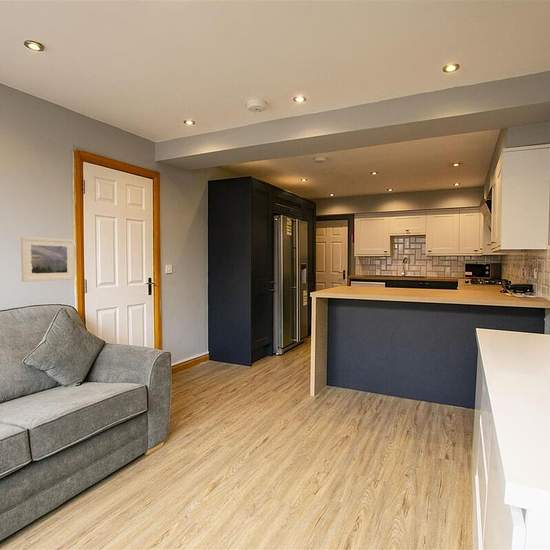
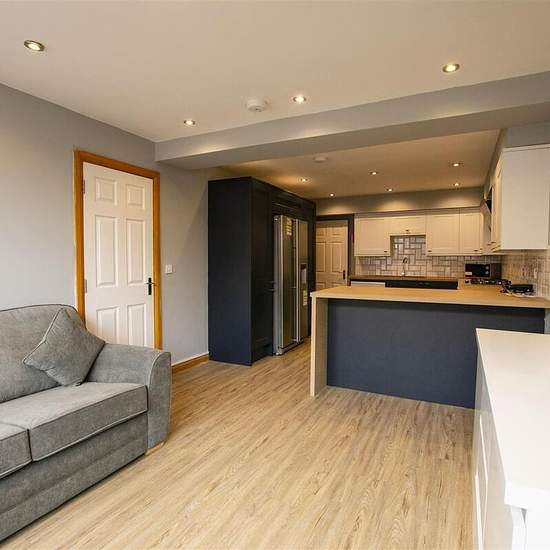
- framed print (49, 259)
